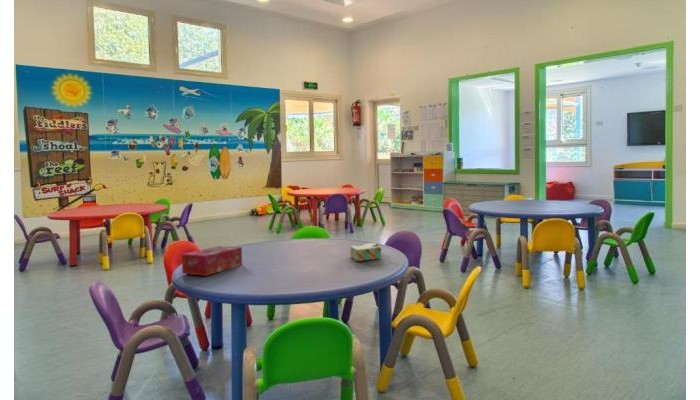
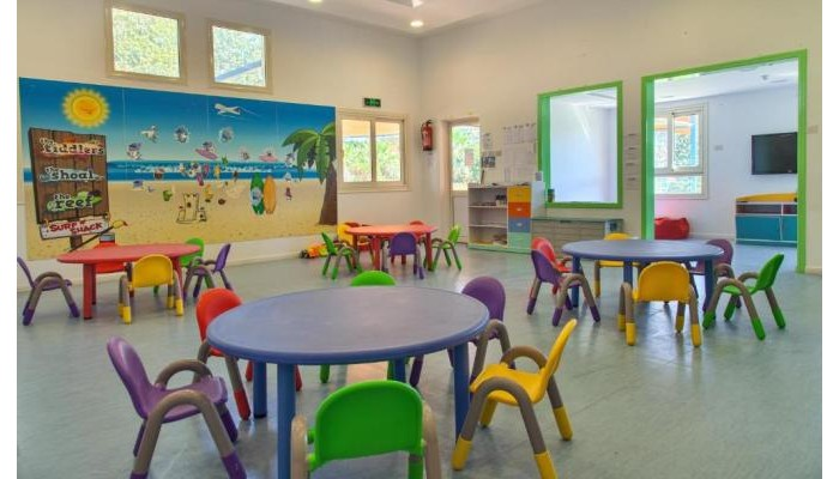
- toy blocks (365, 251)
- tissue box (213, 259)
